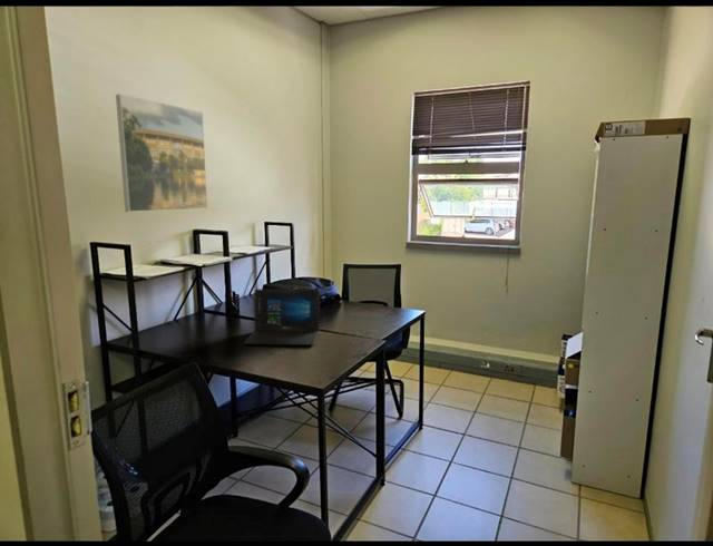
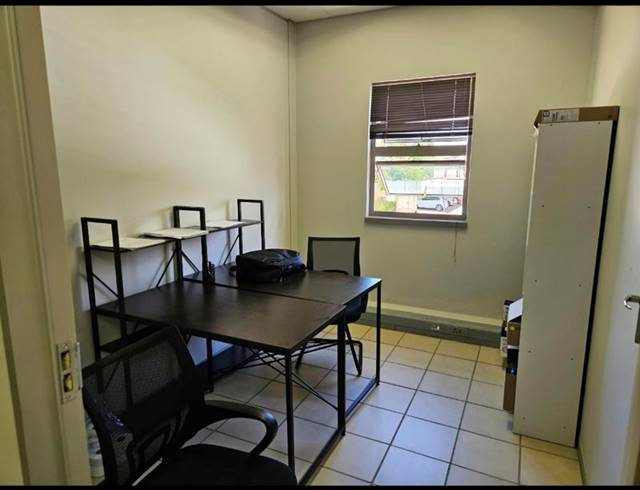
- laptop (282, 315)
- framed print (166, 157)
